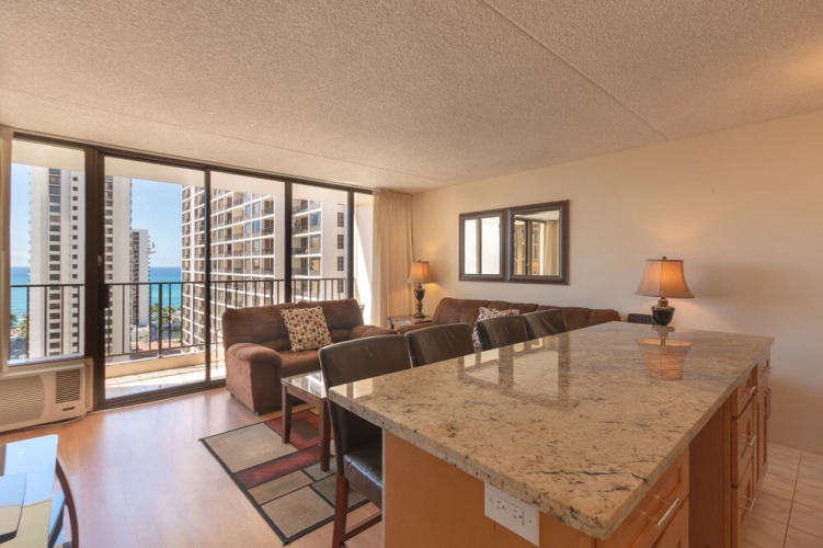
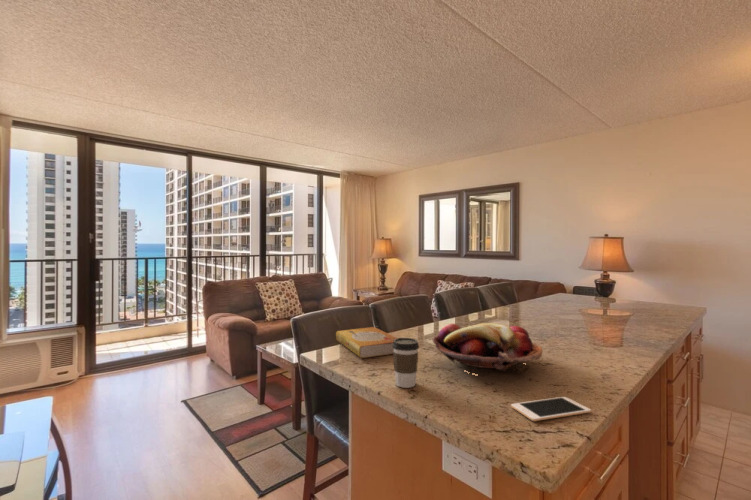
+ fruit basket (487, 343)
+ book (367, 340)
+ coffee cup (405, 362)
+ cell phone (550, 408)
